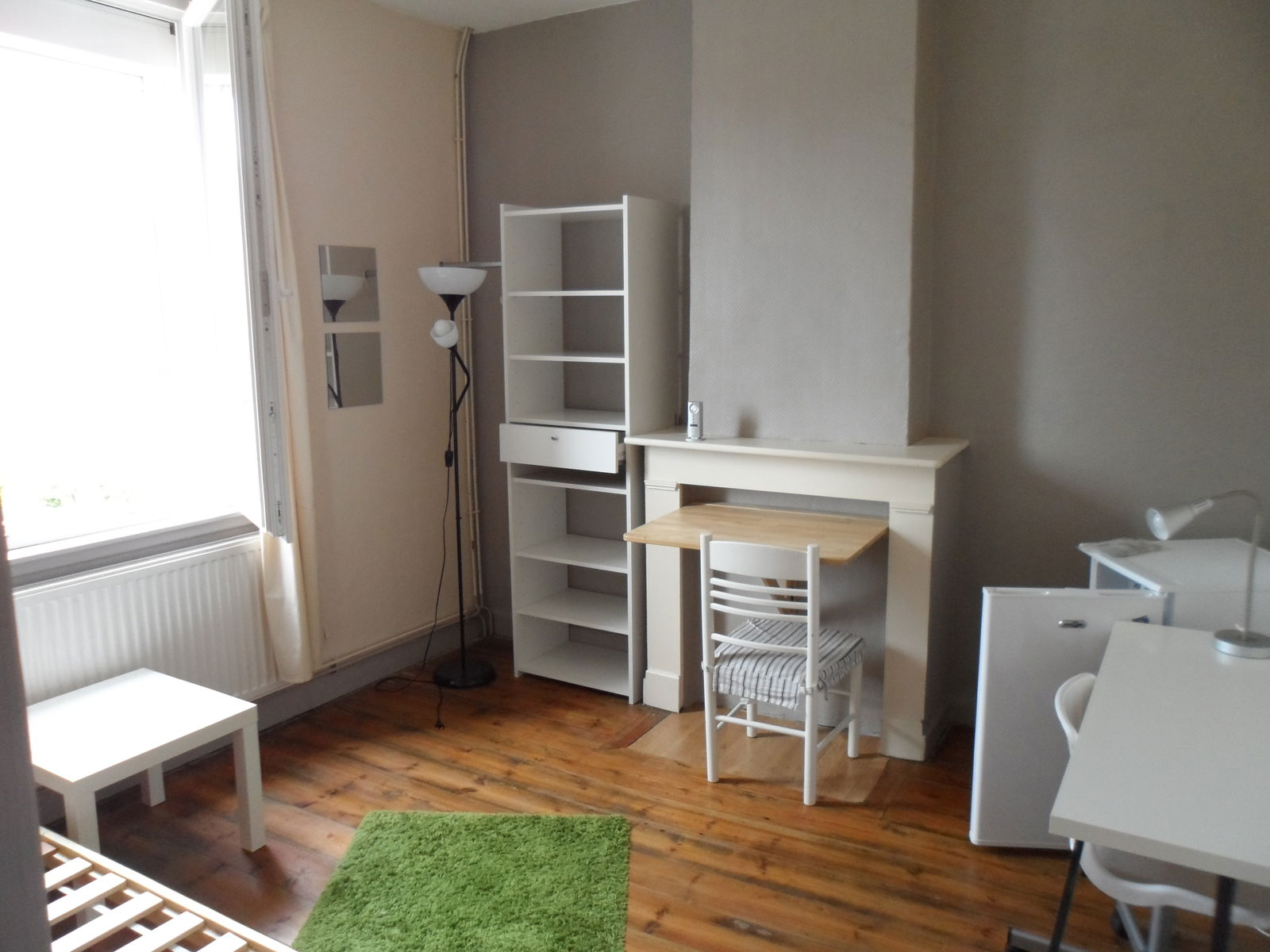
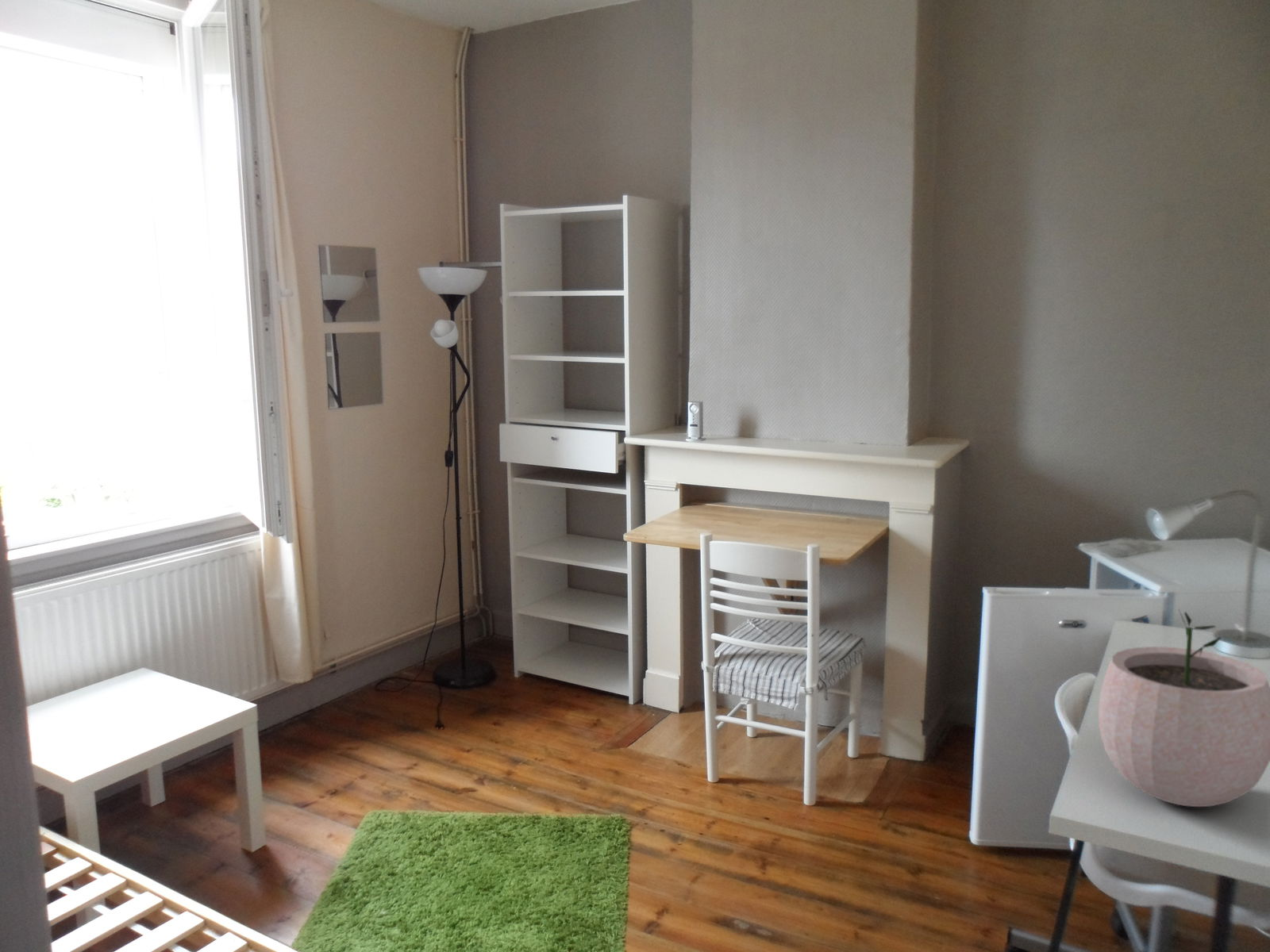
+ plant pot (1184, 704)
